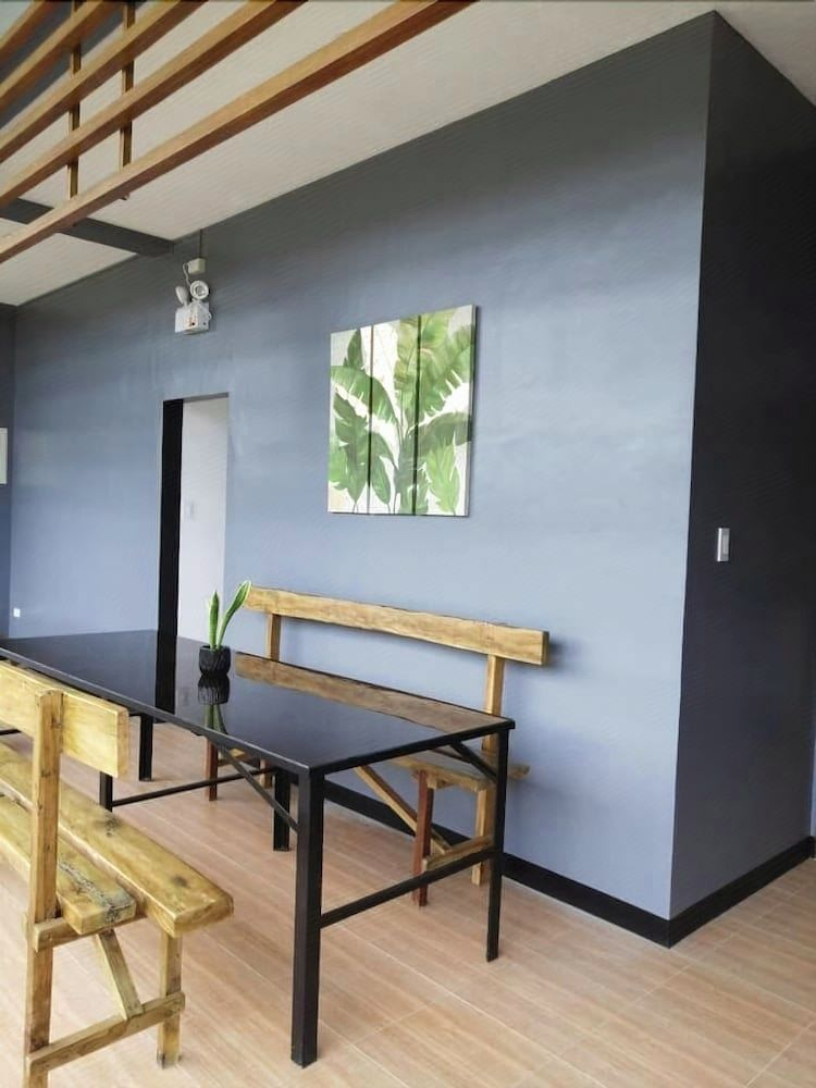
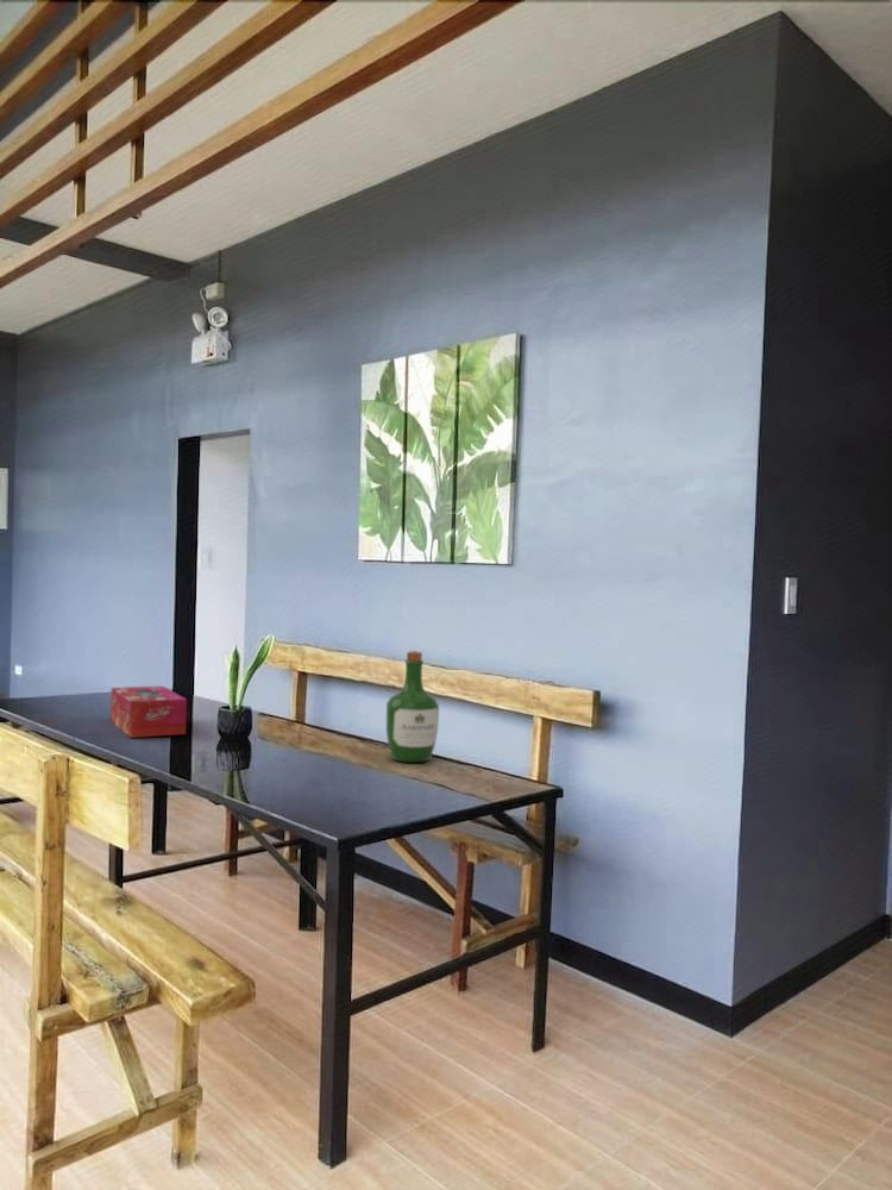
+ tissue box (146, 709)
+ wine bottle (413, 704)
